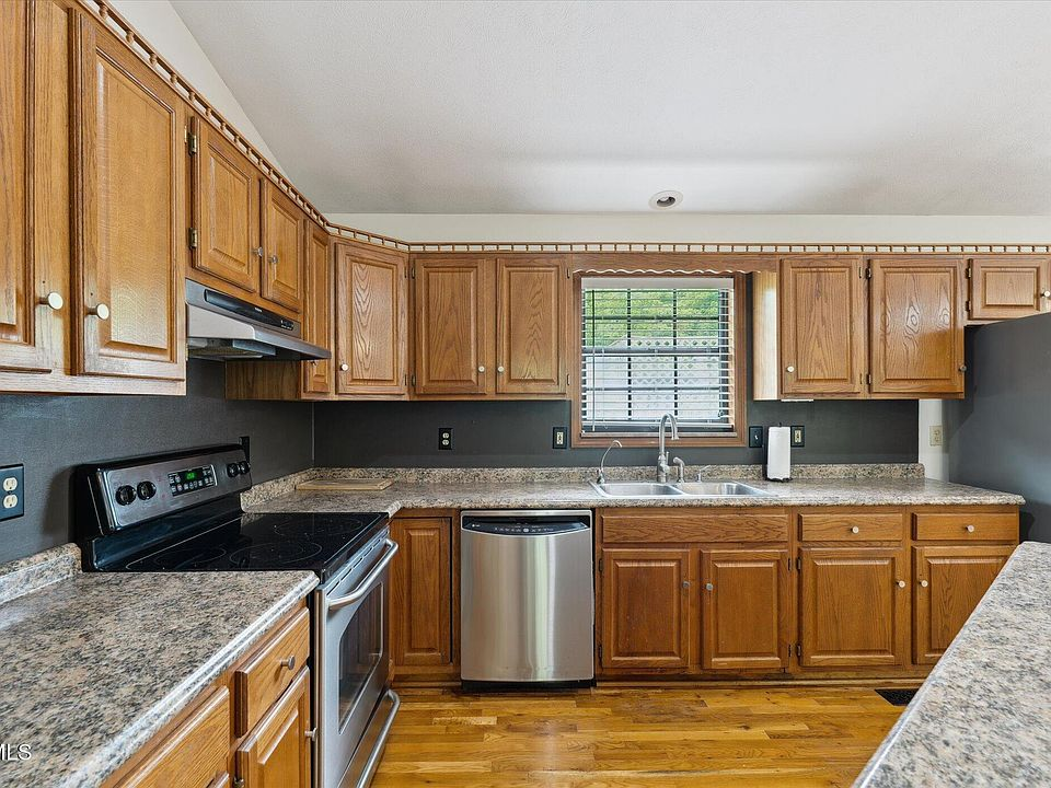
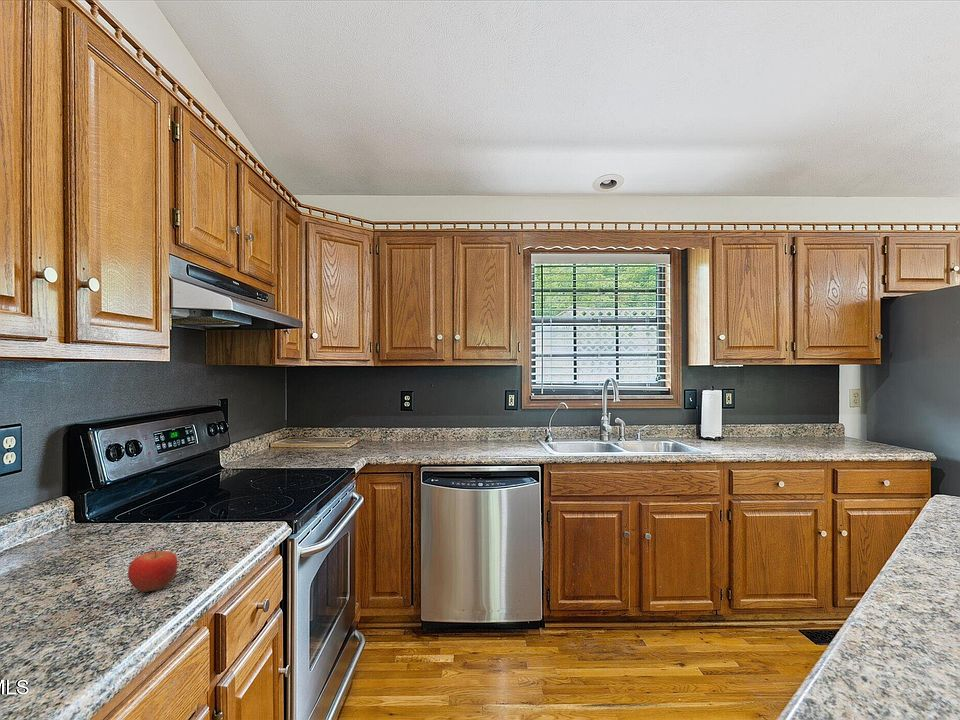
+ fruit (153, 567)
